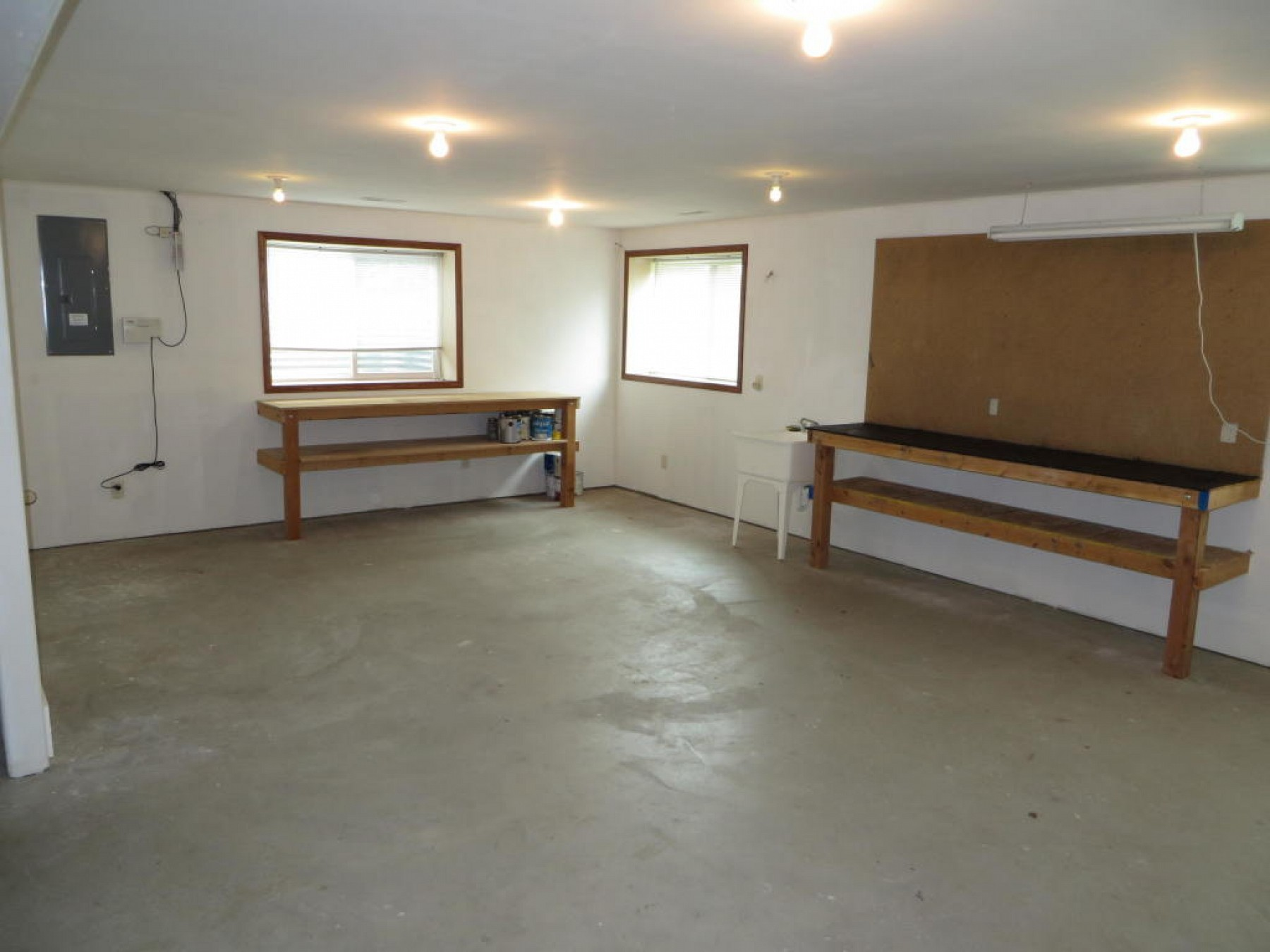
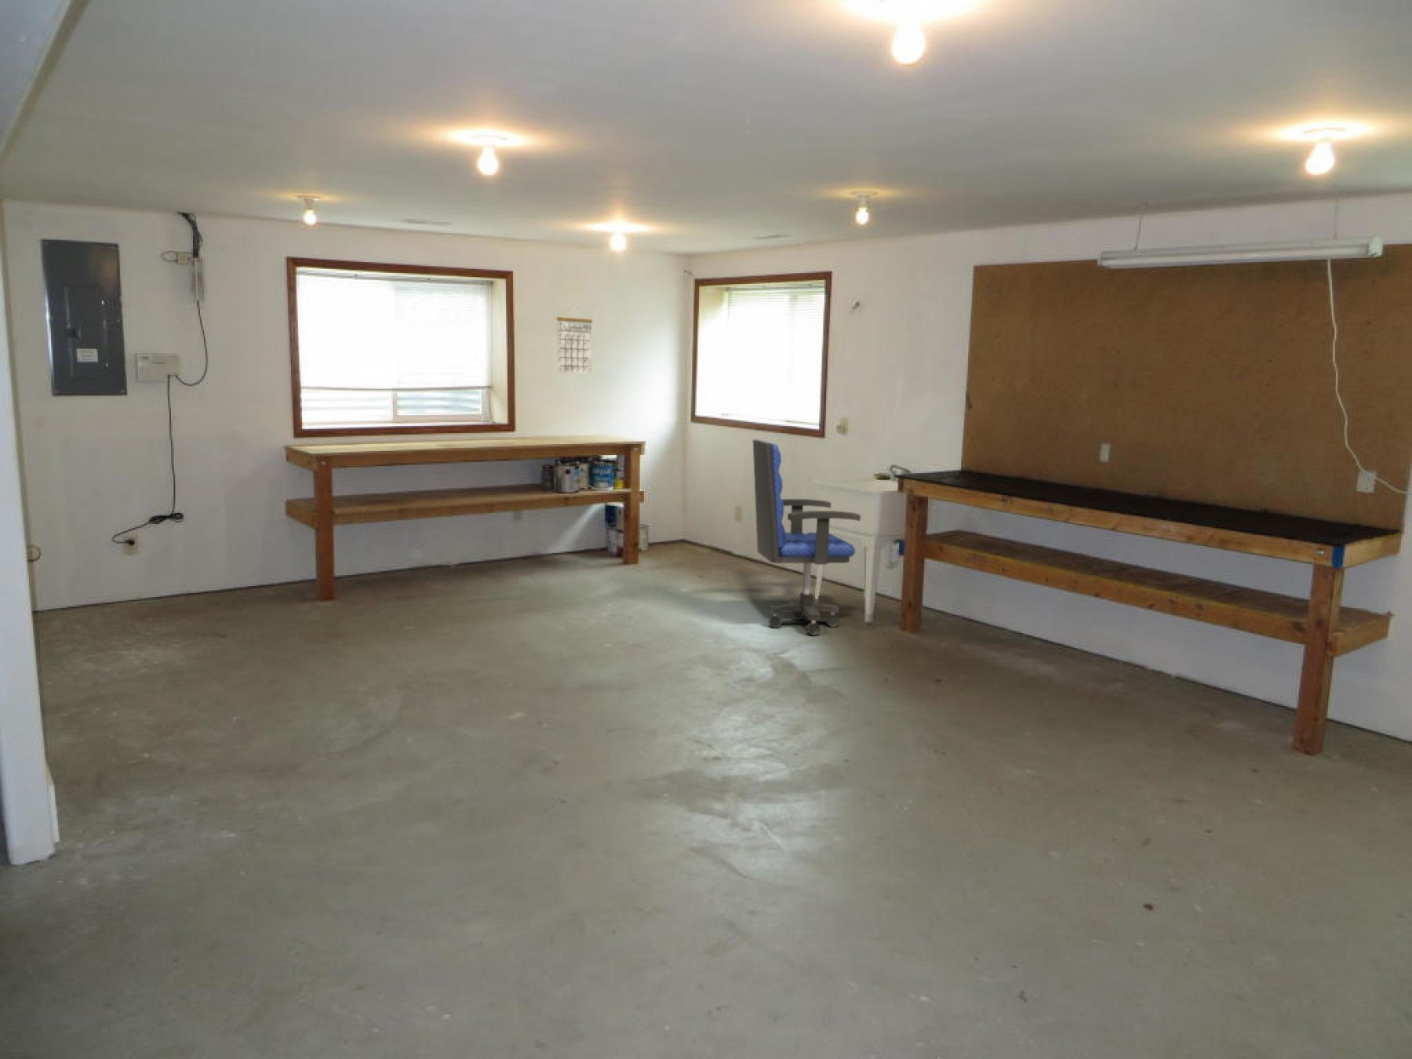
+ office chair (801, 536)
+ calendar (574, 339)
